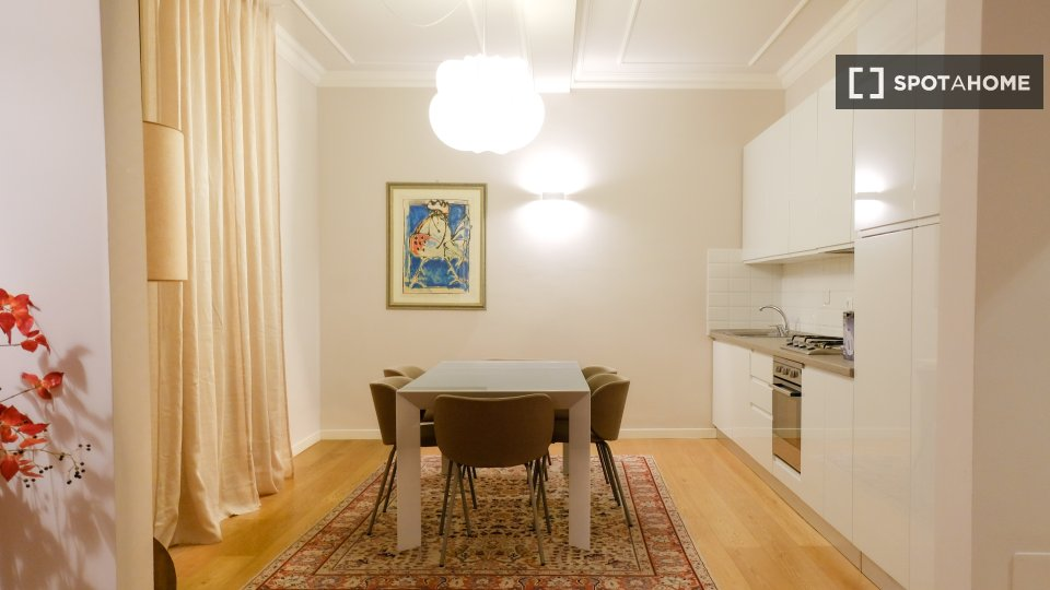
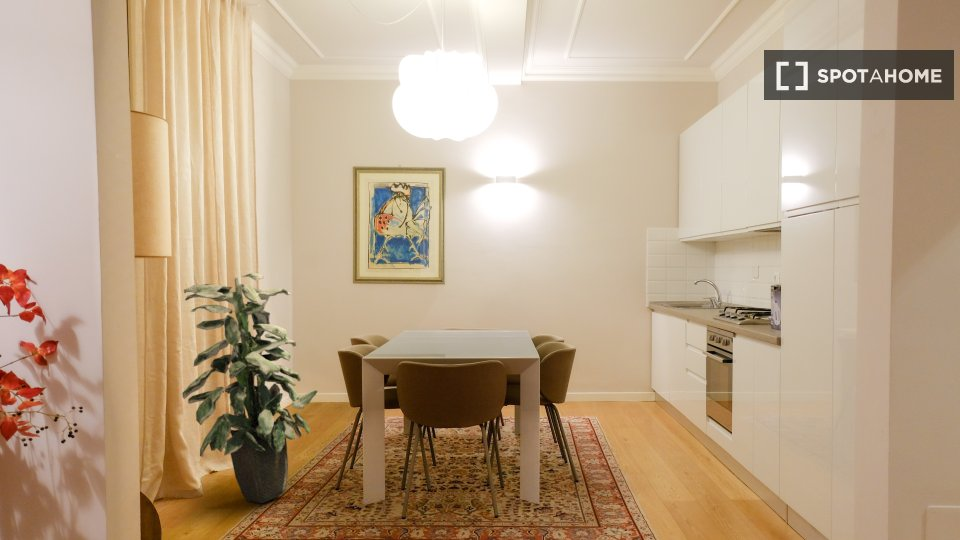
+ indoor plant (249, 386)
